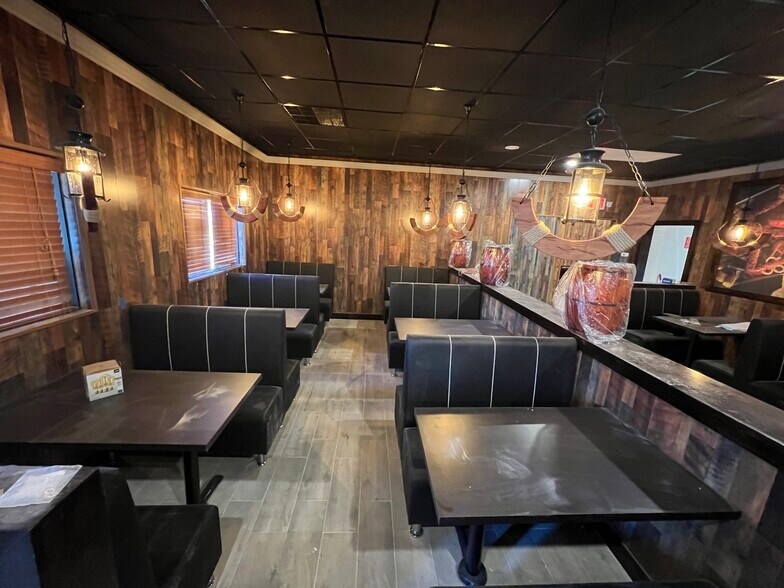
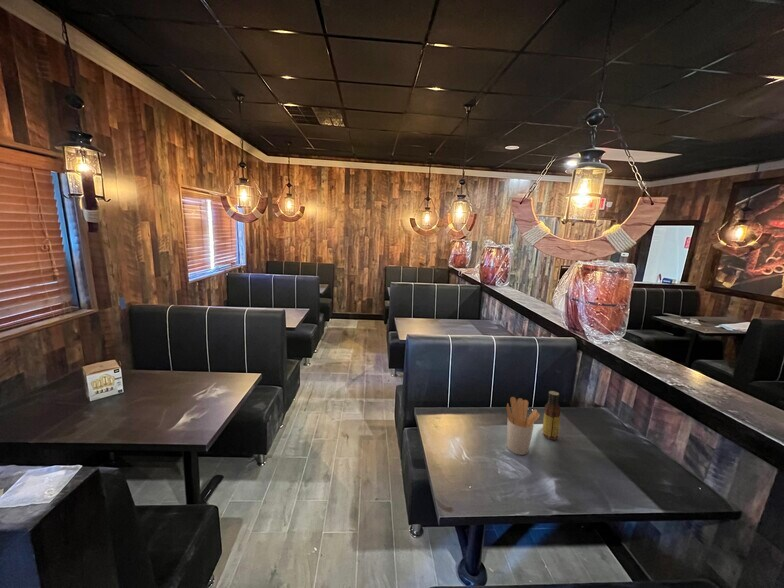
+ utensil holder (518, 424)
+ sauce bottle (552, 414)
